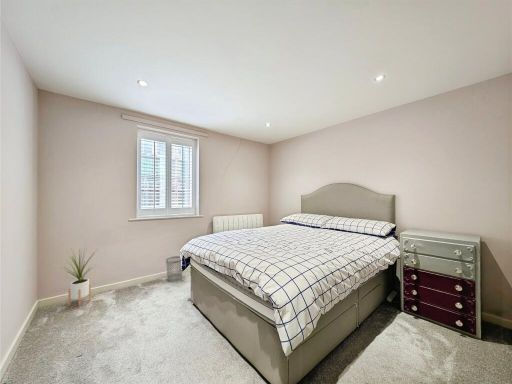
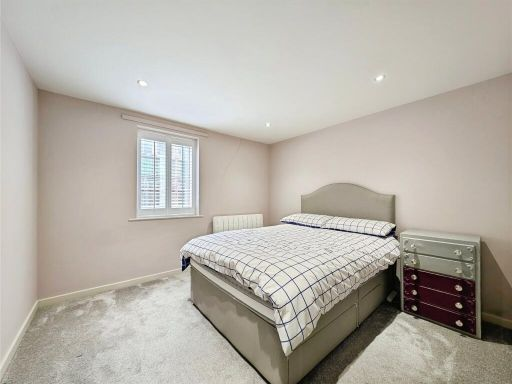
- wastebasket (175, 268)
- house plant (80, 274)
